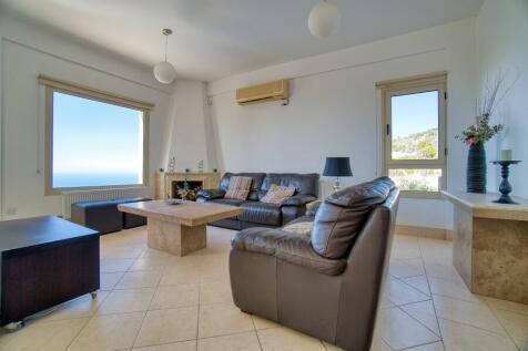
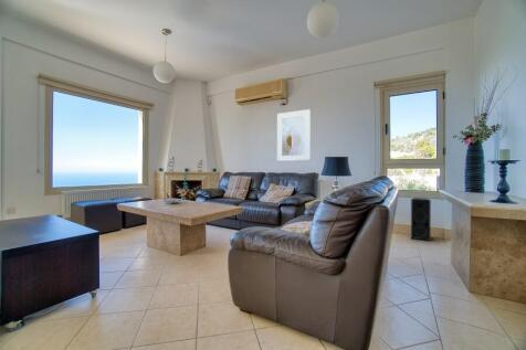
+ speaker (420, 218)
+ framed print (293, 136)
